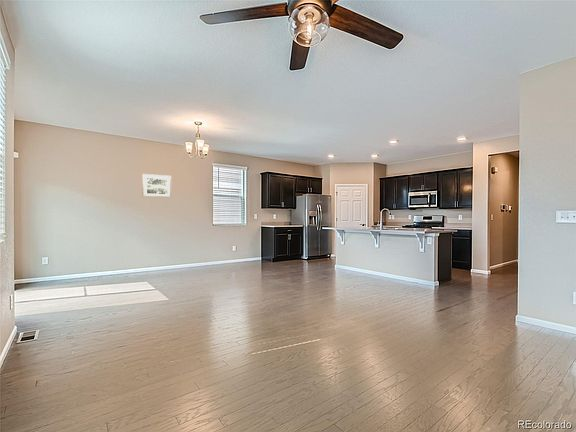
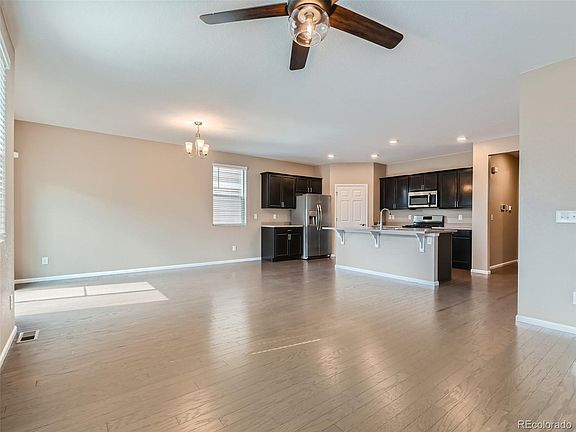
- wall art (157, 186)
